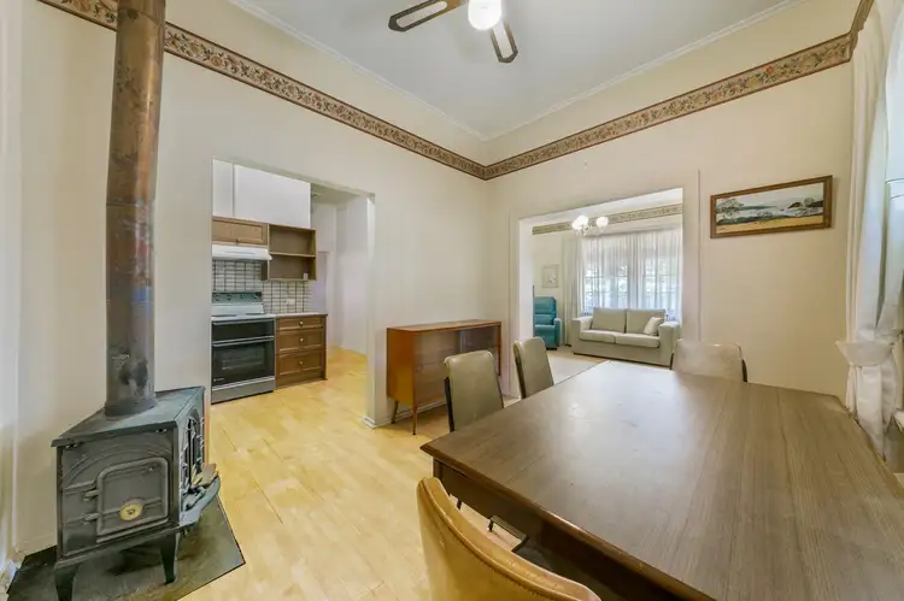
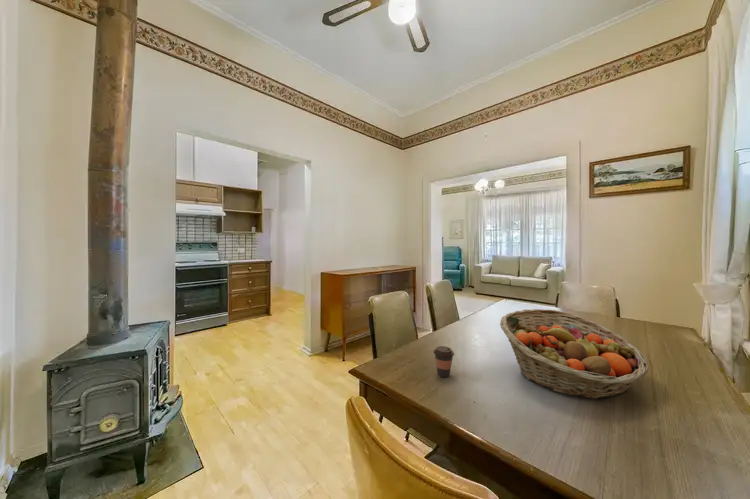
+ fruit basket (567, 348)
+ coffee cup (443, 361)
